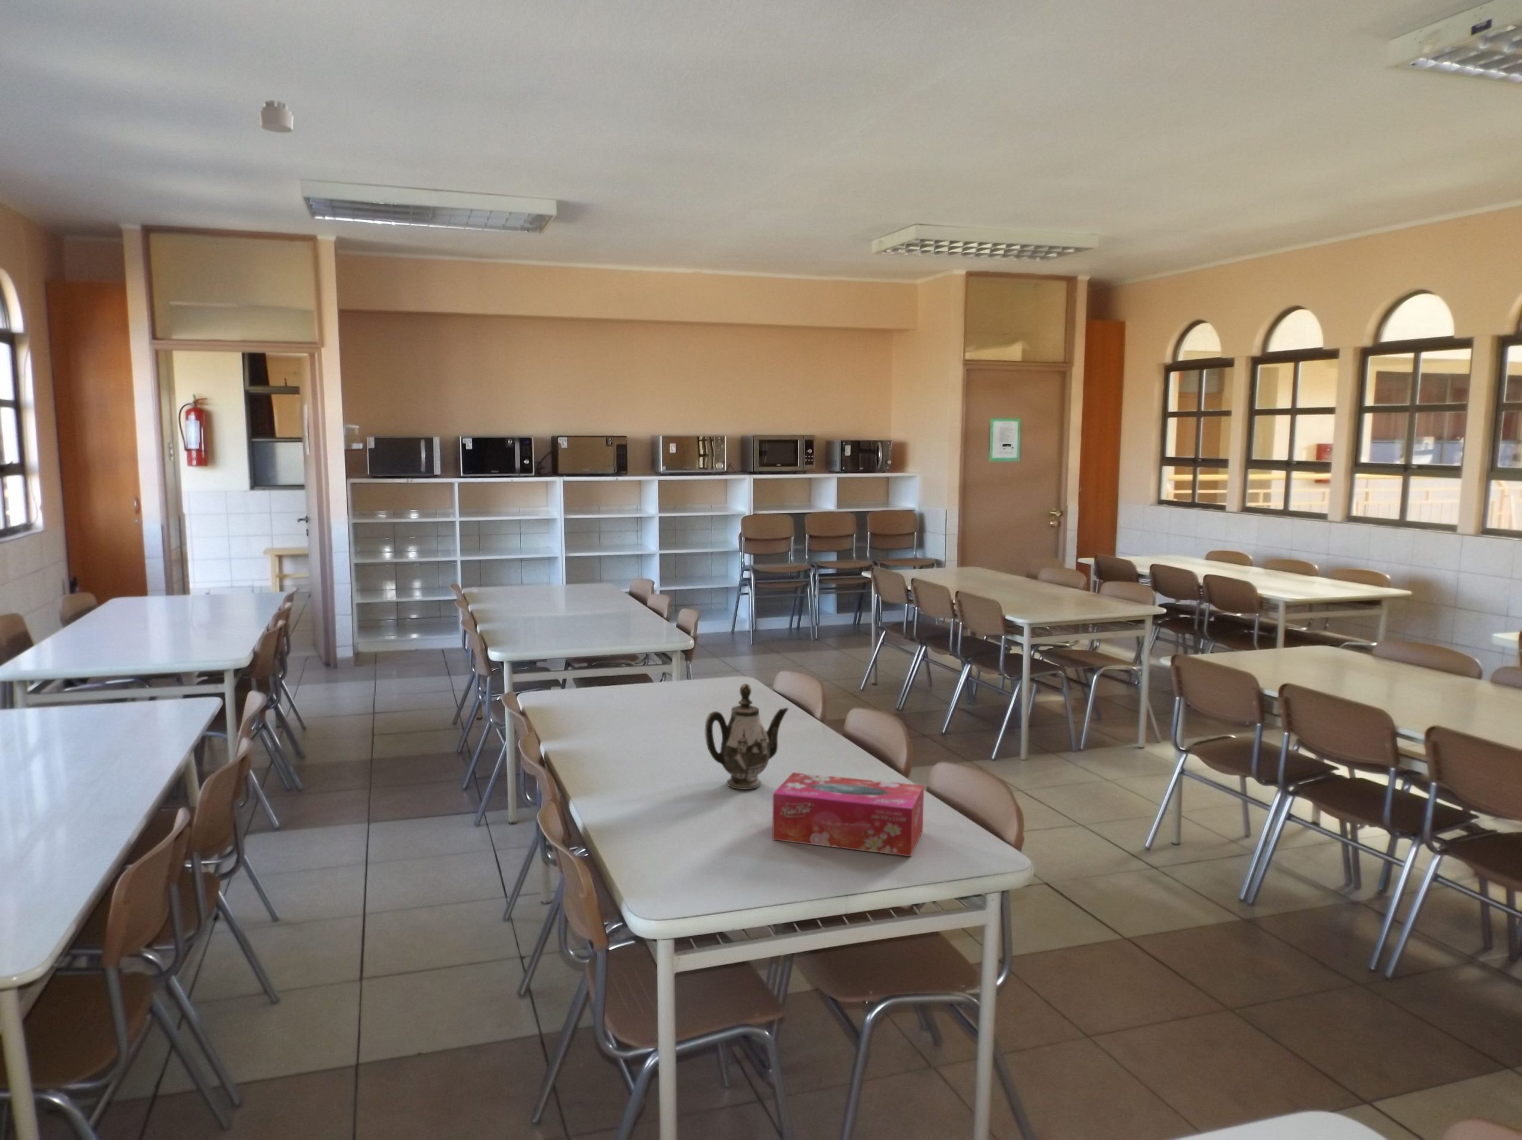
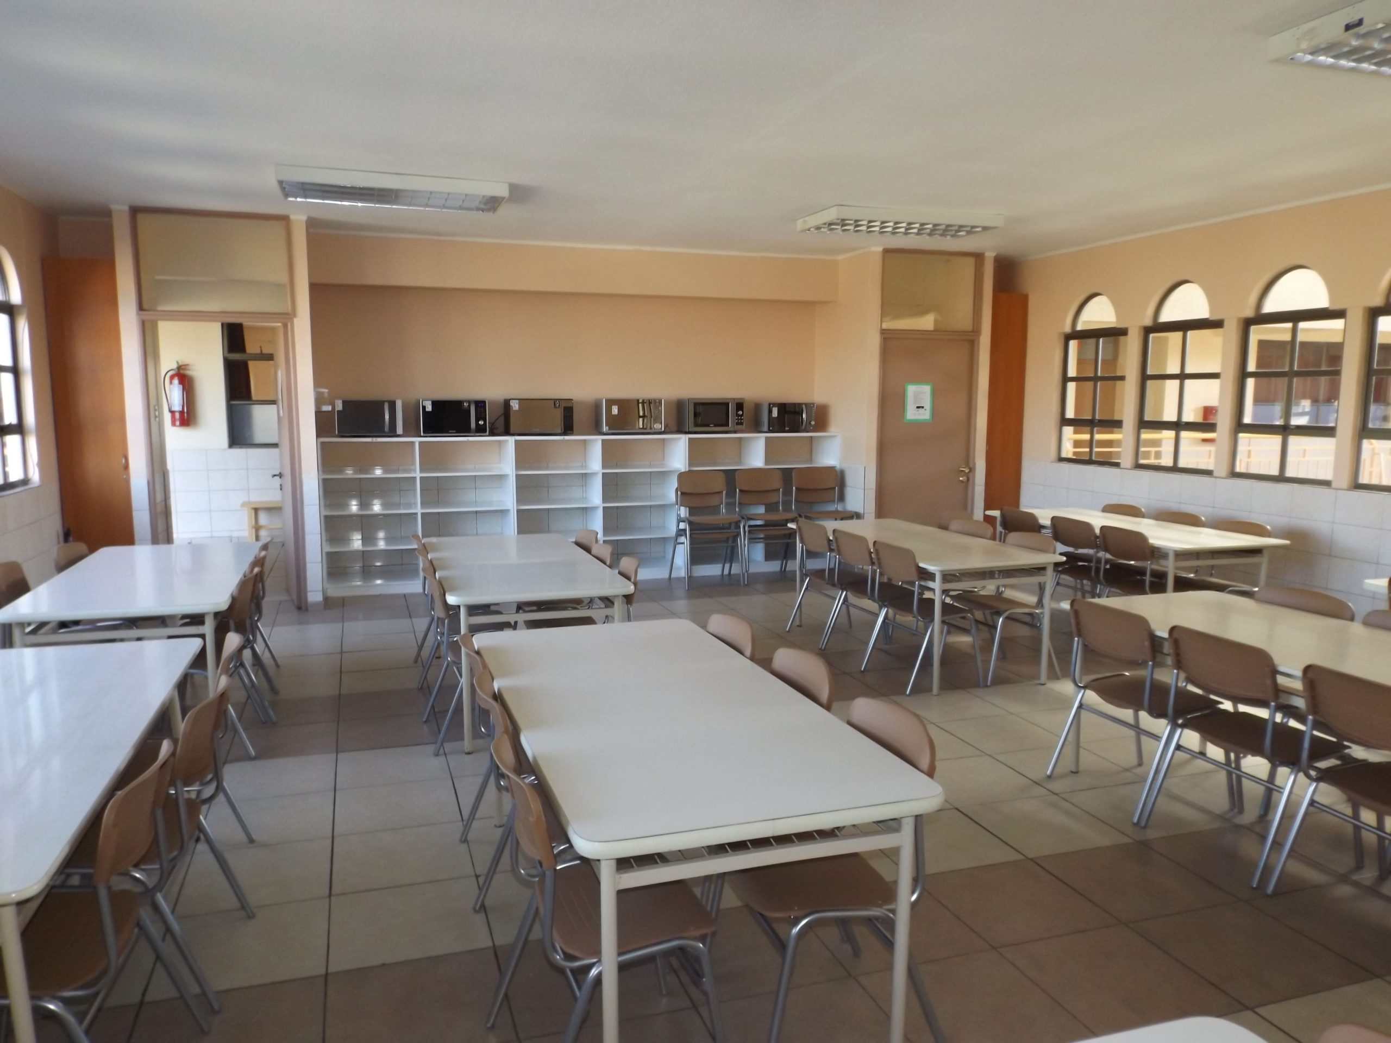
- smoke detector (276, 116)
- tissue box (848, 812)
- teapot (747, 734)
